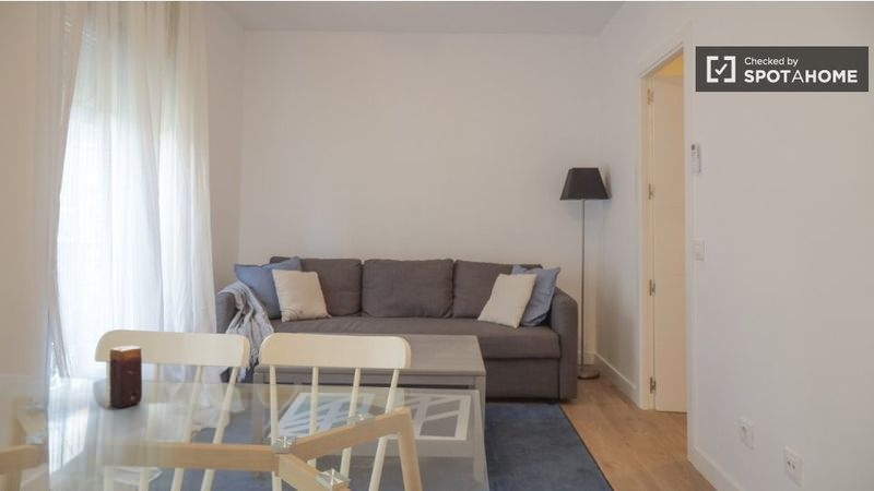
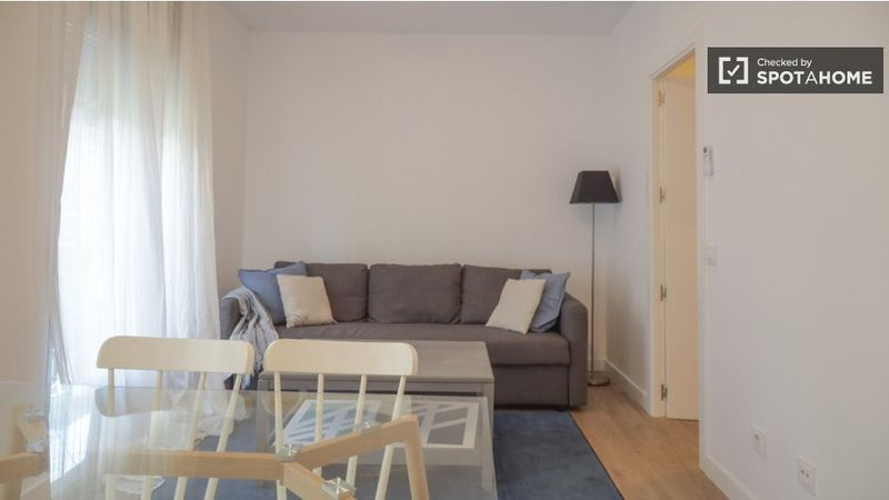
- candle (126, 375)
